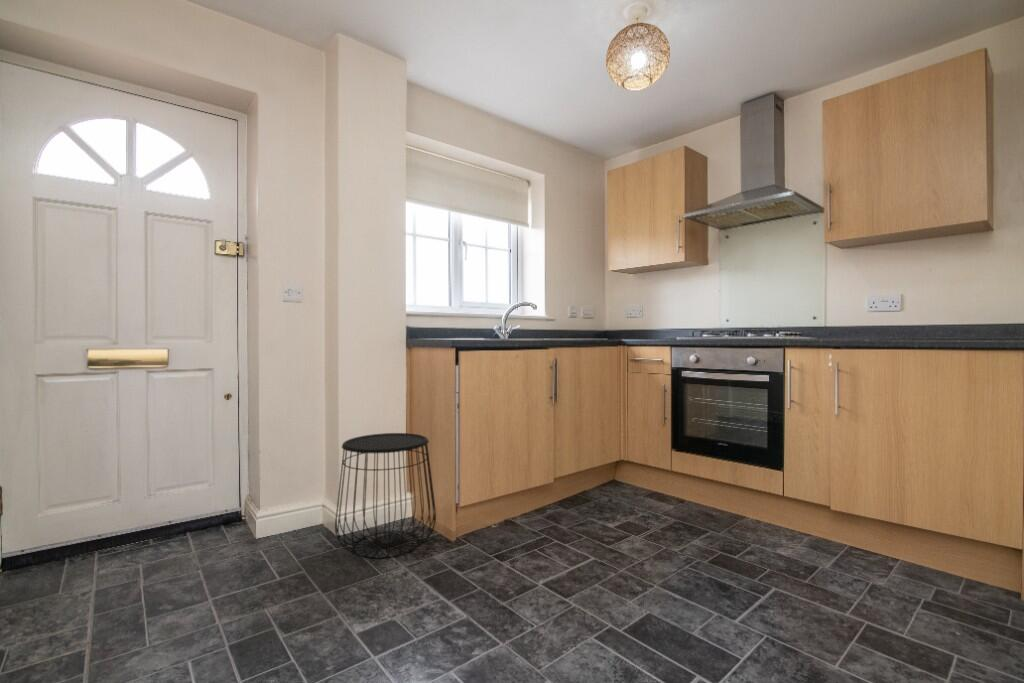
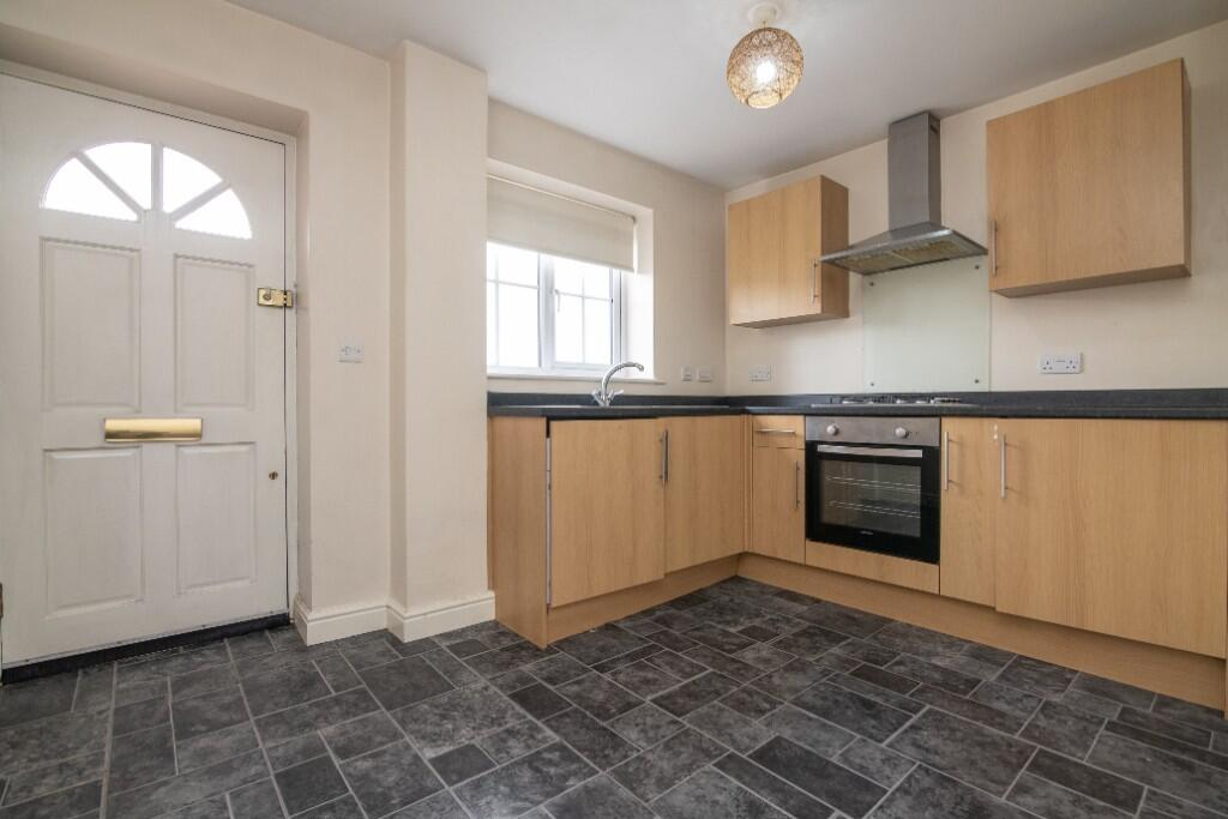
- side table (388, 492)
